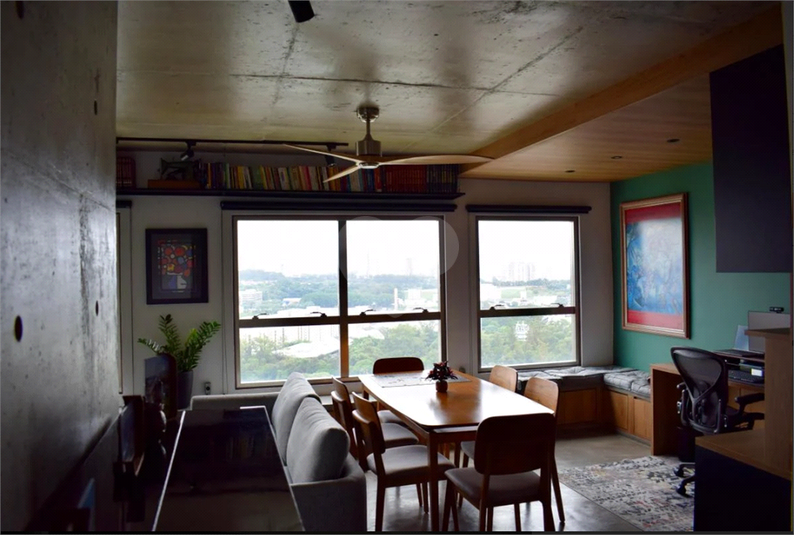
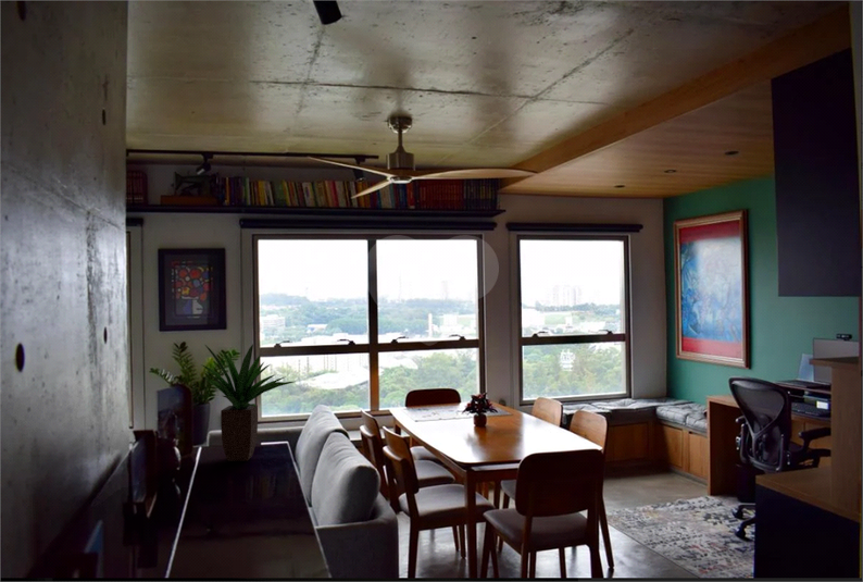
+ potted plant (243, 400)
